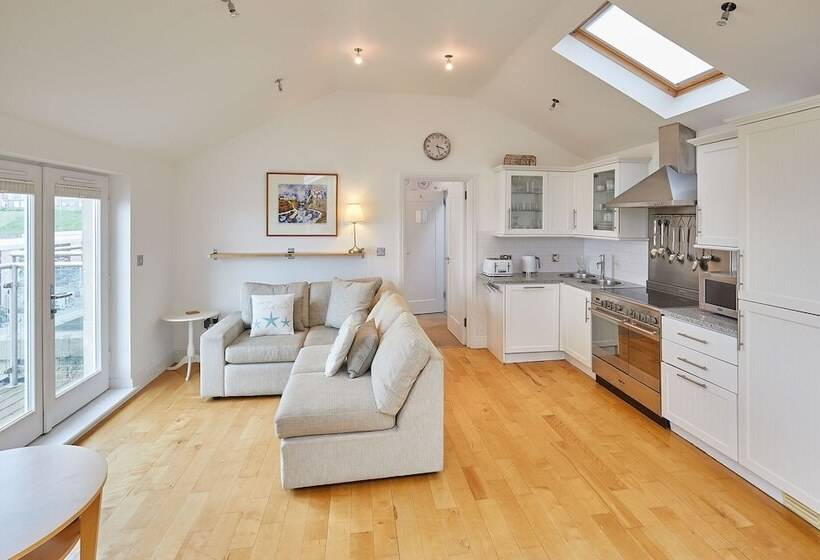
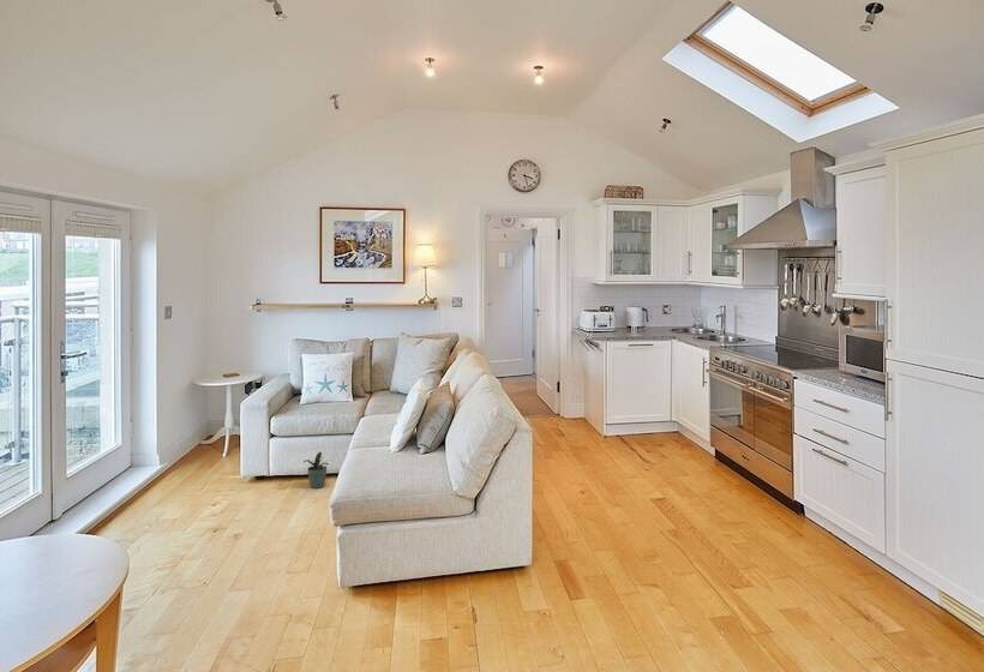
+ potted plant (316, 469)
